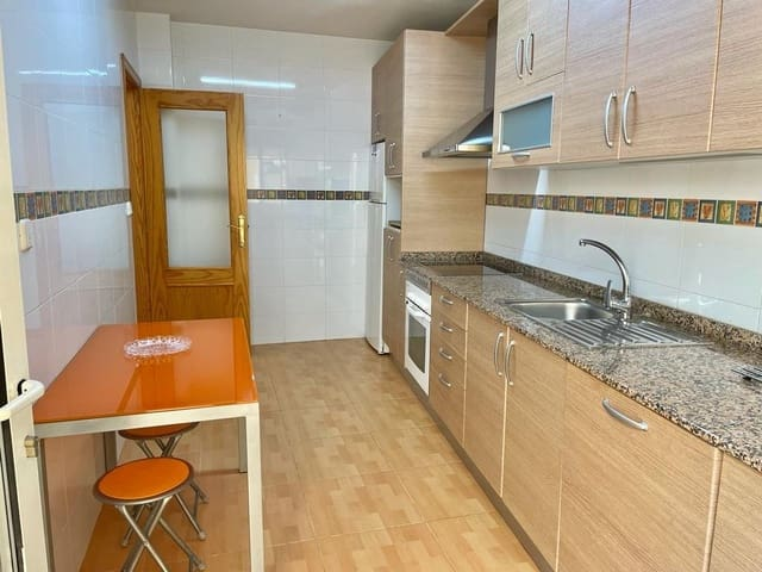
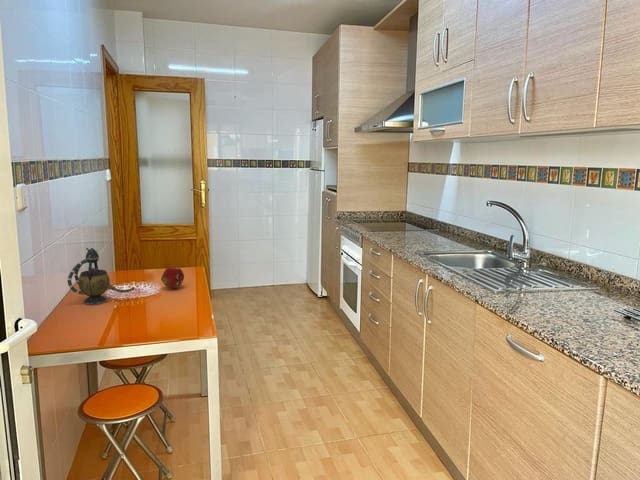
+ teapot (102, 274)
+ fruit (172, 277)
